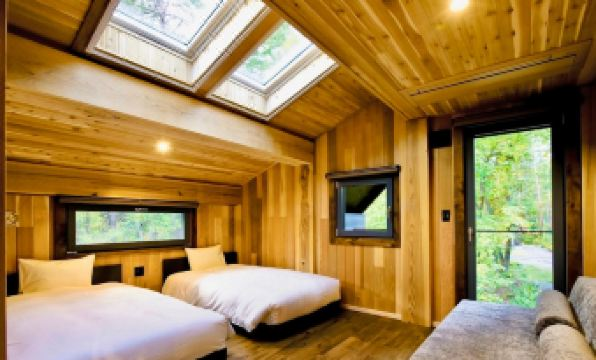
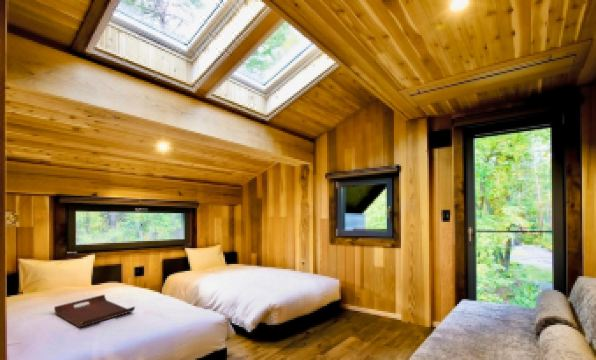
+ serving tray (94, 309)
